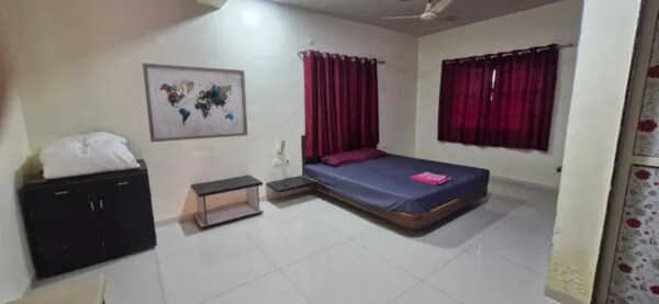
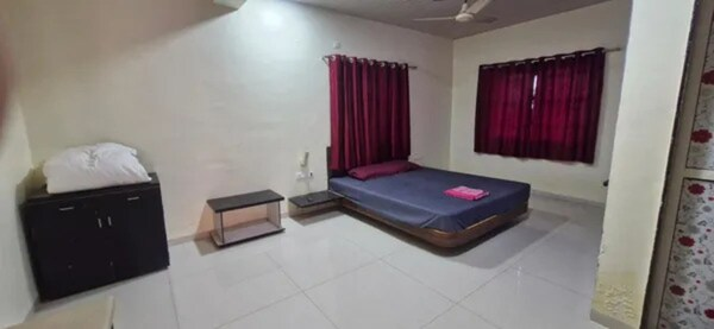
- wall art (201, 103)
